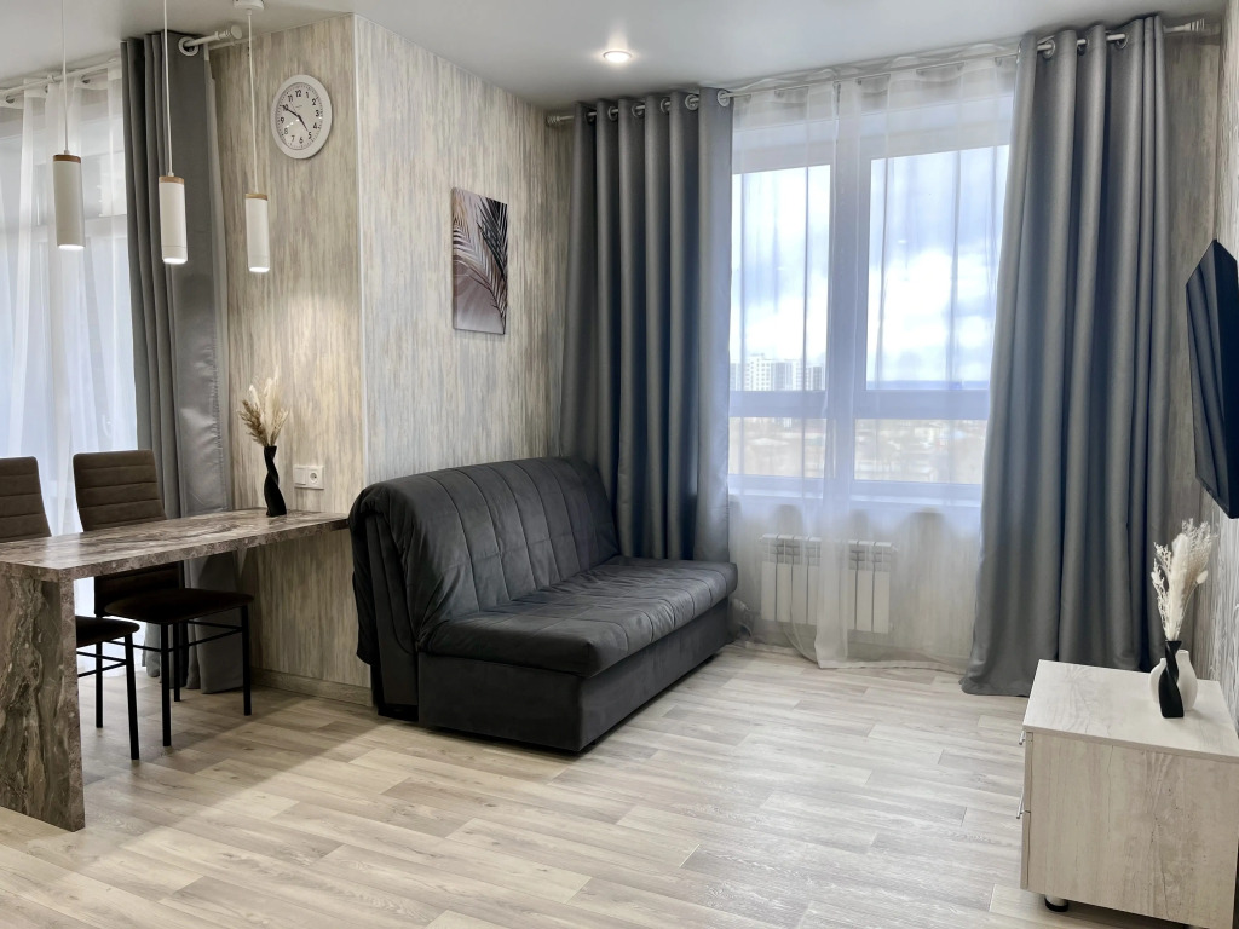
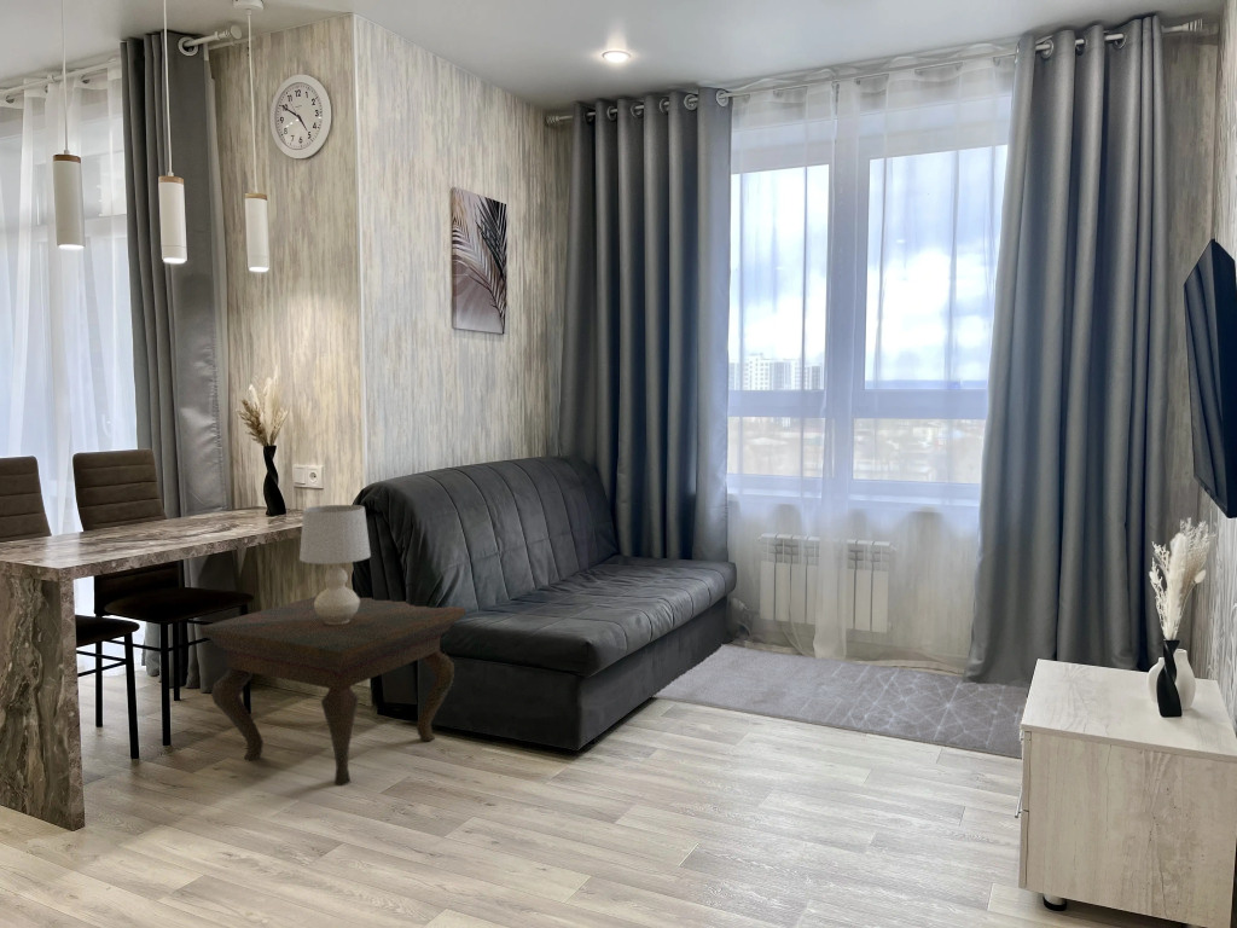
+ side table (339, 683)
+ rug (814, 686)
+ table lamp (335, 564)
